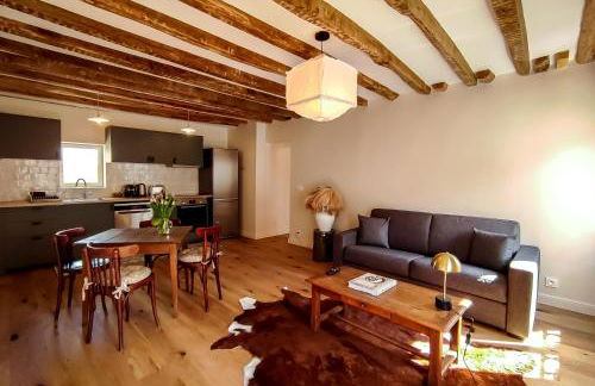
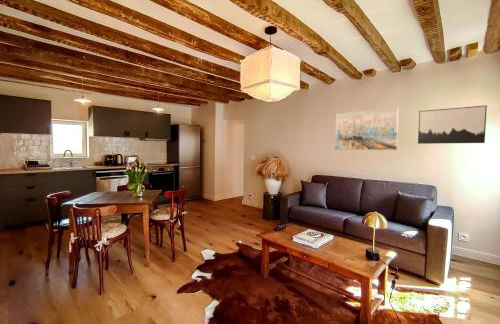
+ wall art (449, 126)
+ wall art (364, 130)
